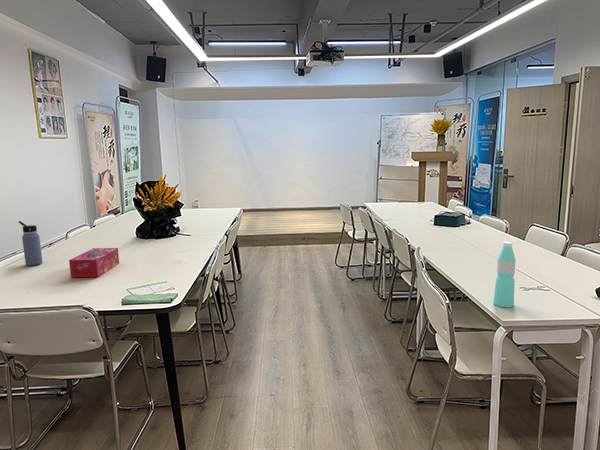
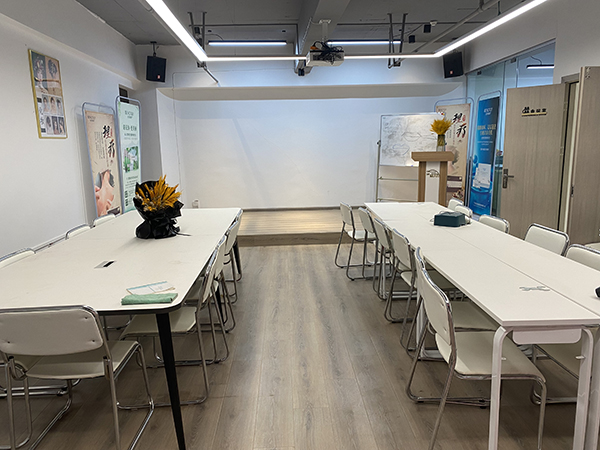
- water bottle (30, 242)
- tissue box (95, 261)
- water bottle (505, 273)
